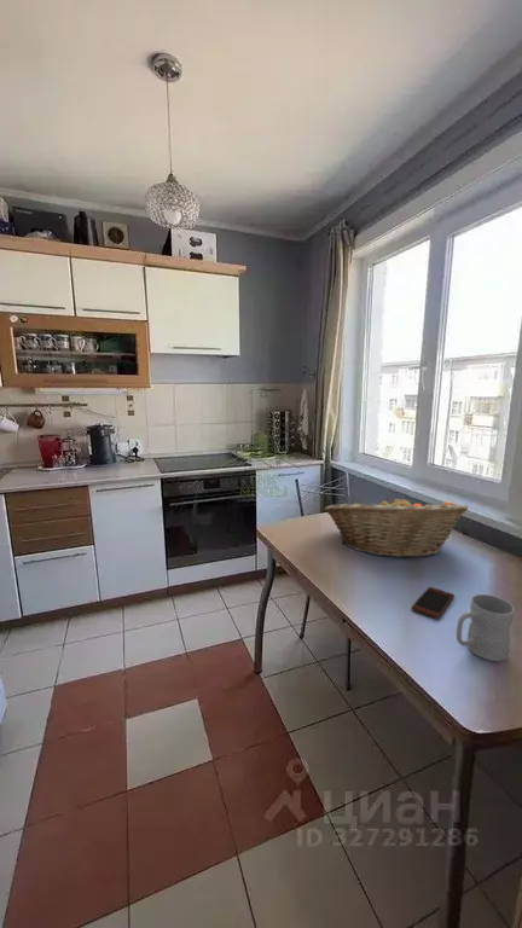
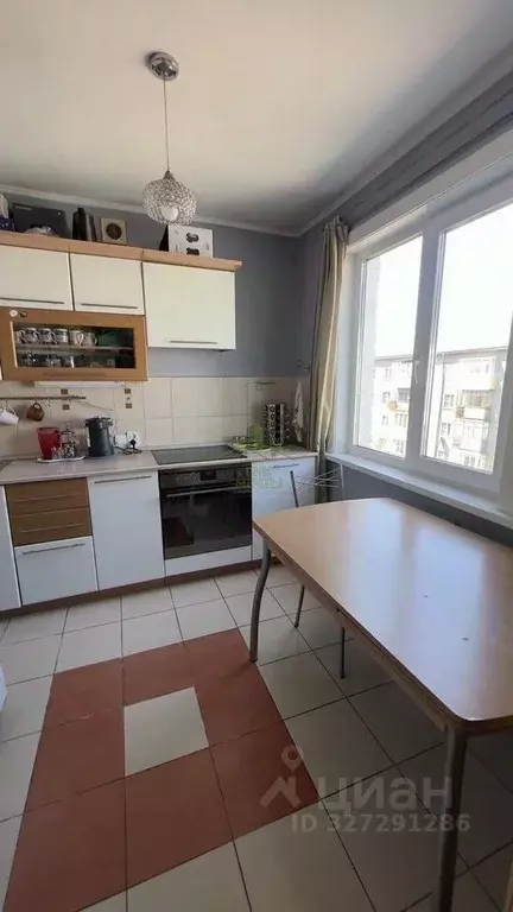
- fruit basket (392, 518)
- mug (481, 627)
- smartphone (433, 601)
